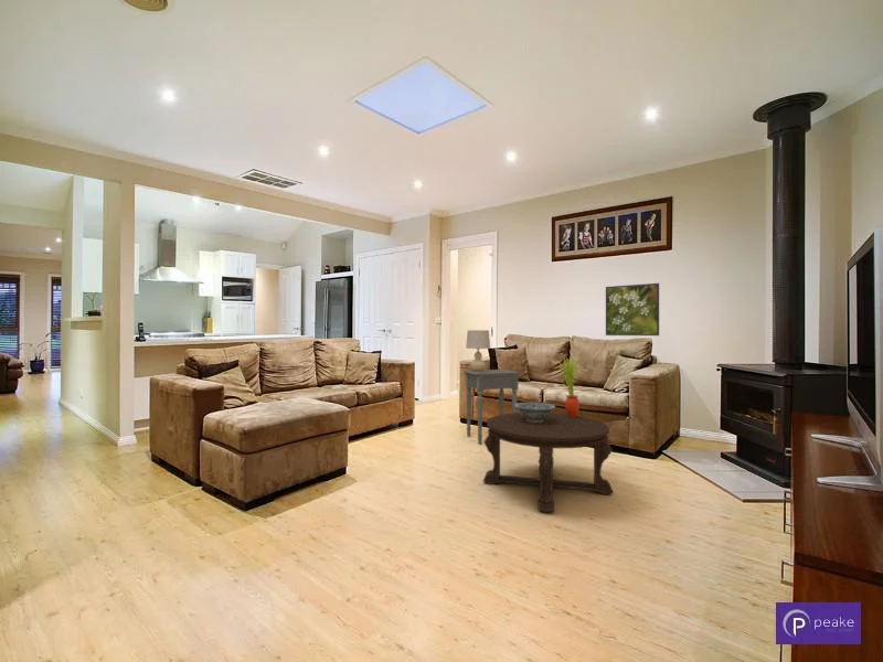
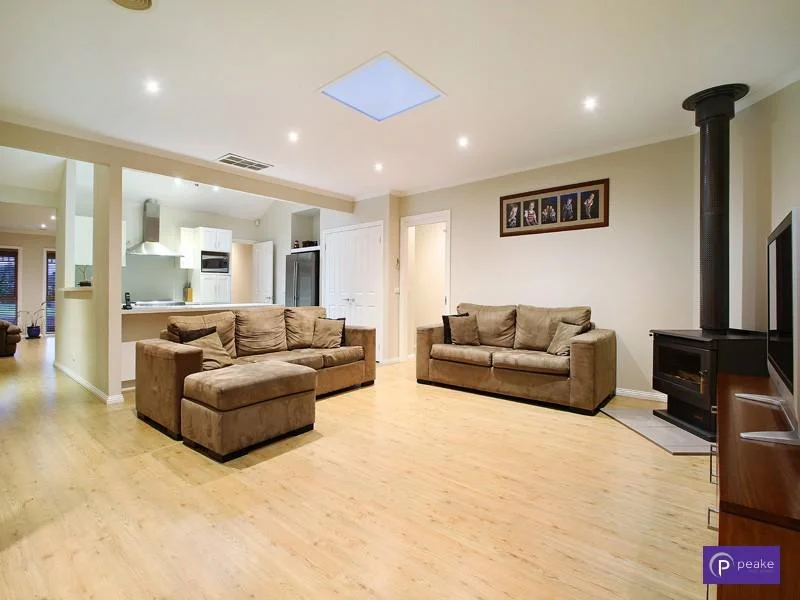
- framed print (631, 310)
- table lamp (478, 350)
- side table (499, 404)
- coffee table (545, 455)
- decorative bowl (534, 413)
- potted plant (568, 385)
